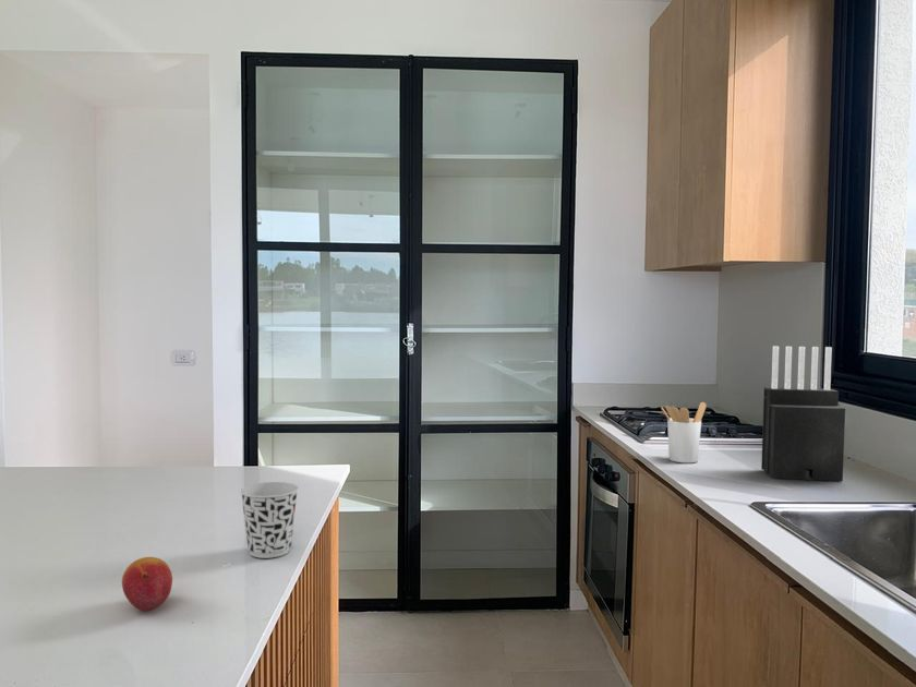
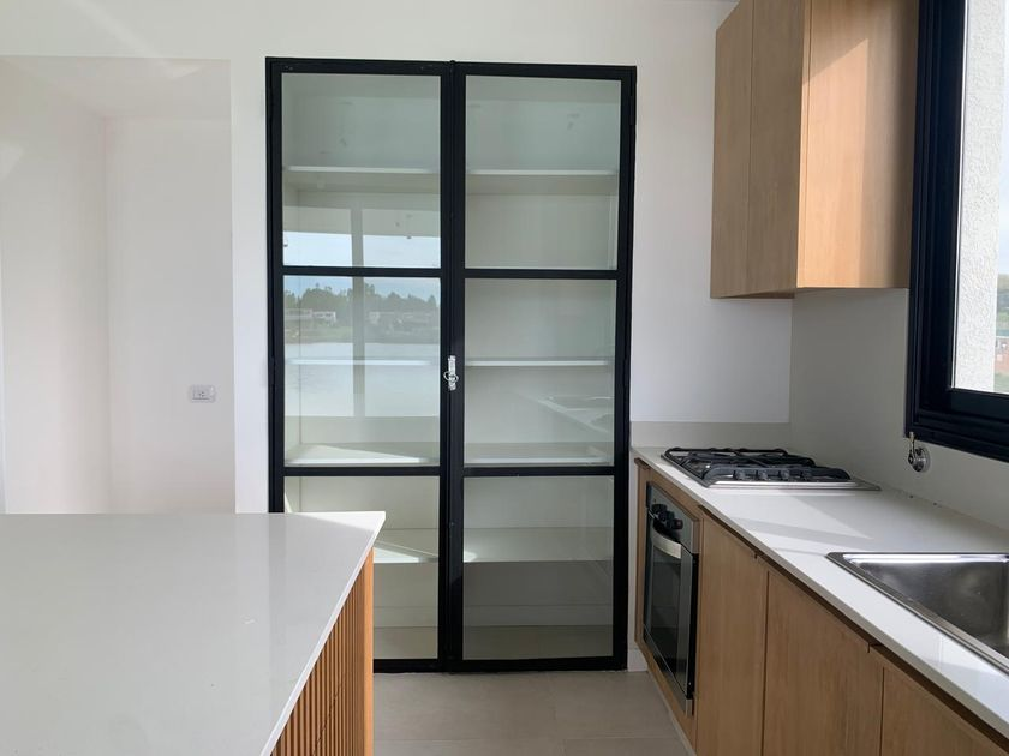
- cup (269, 519)
- knife block (804, 411)
- utensil holder (682, 431)
- fruit (147, 581)
